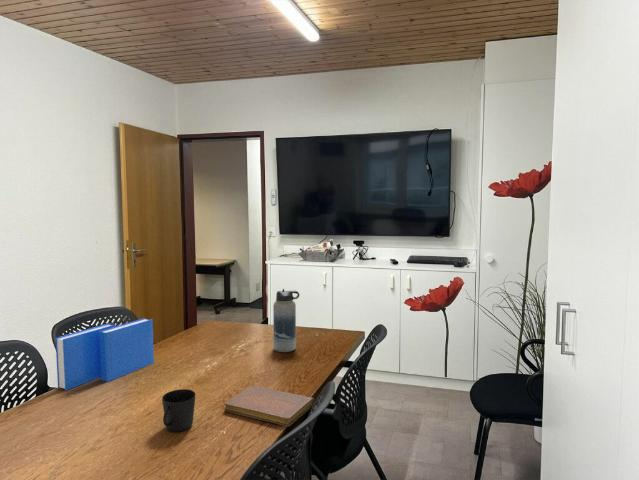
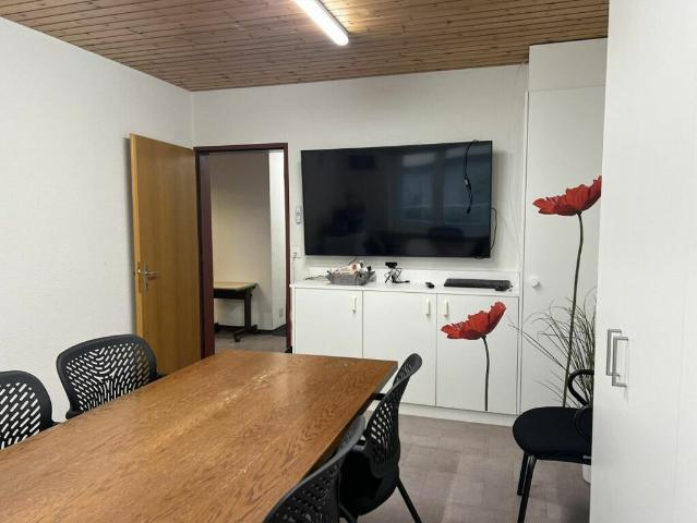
- books (108, 351)
- water bottle (286, 319)
- cup (177, 412)
- notebook (269, 403)
